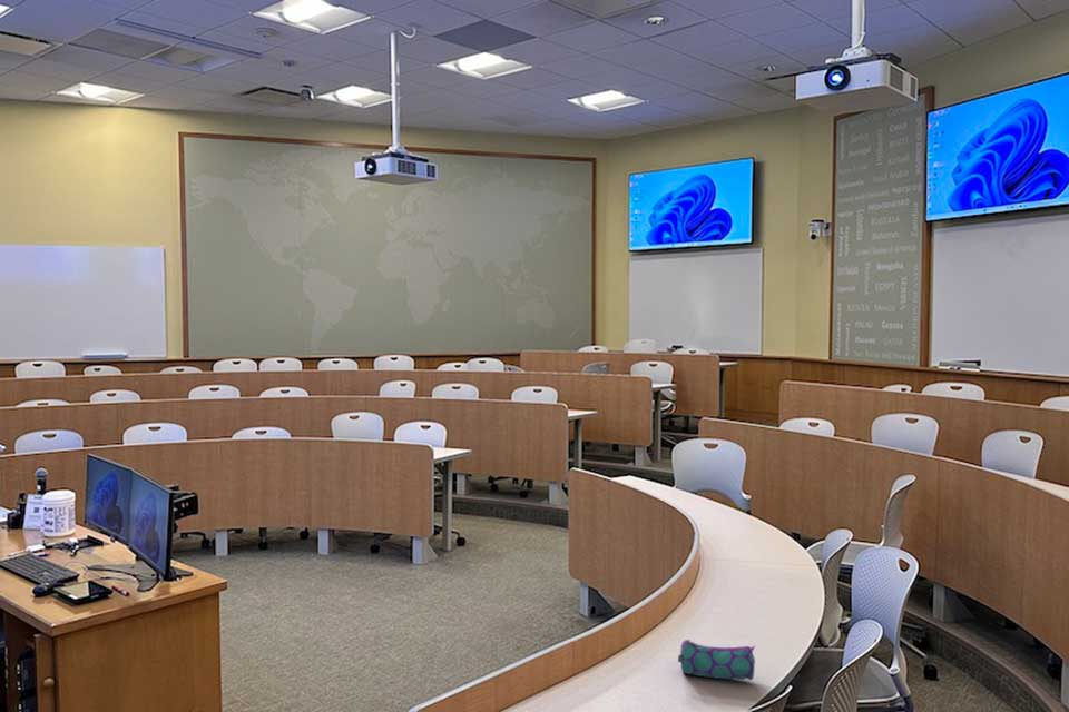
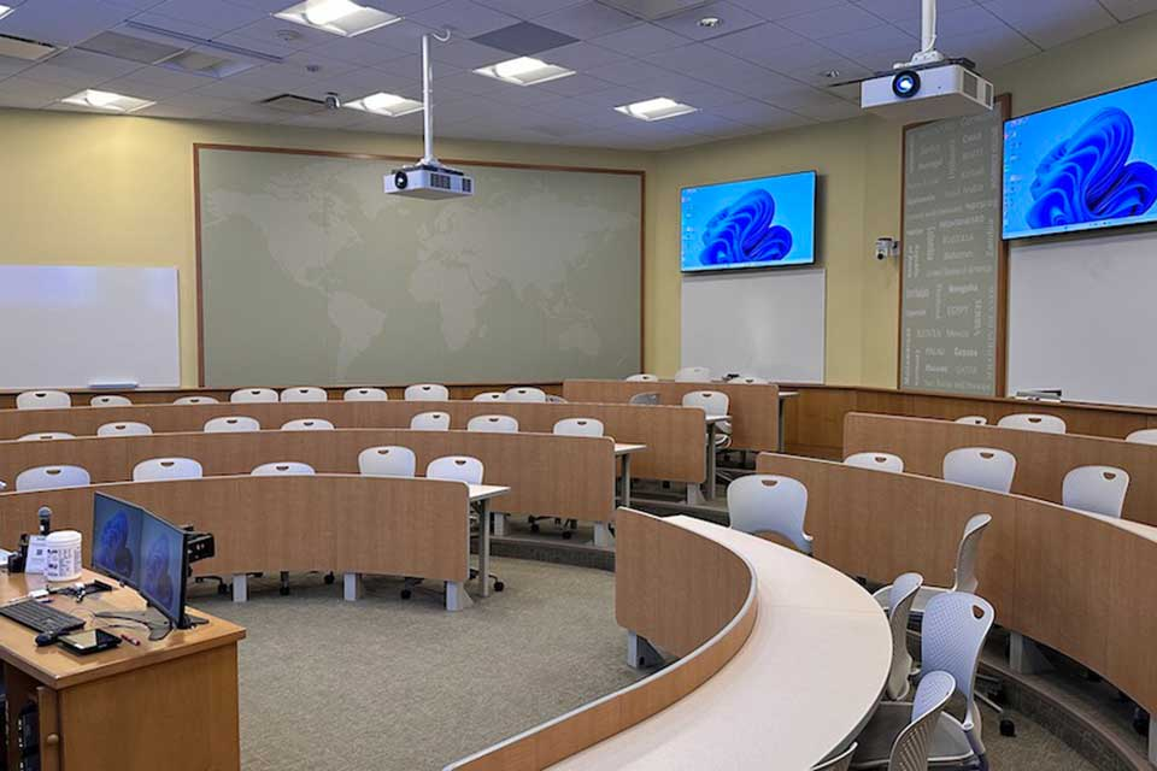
- pencil case (716, 659)
